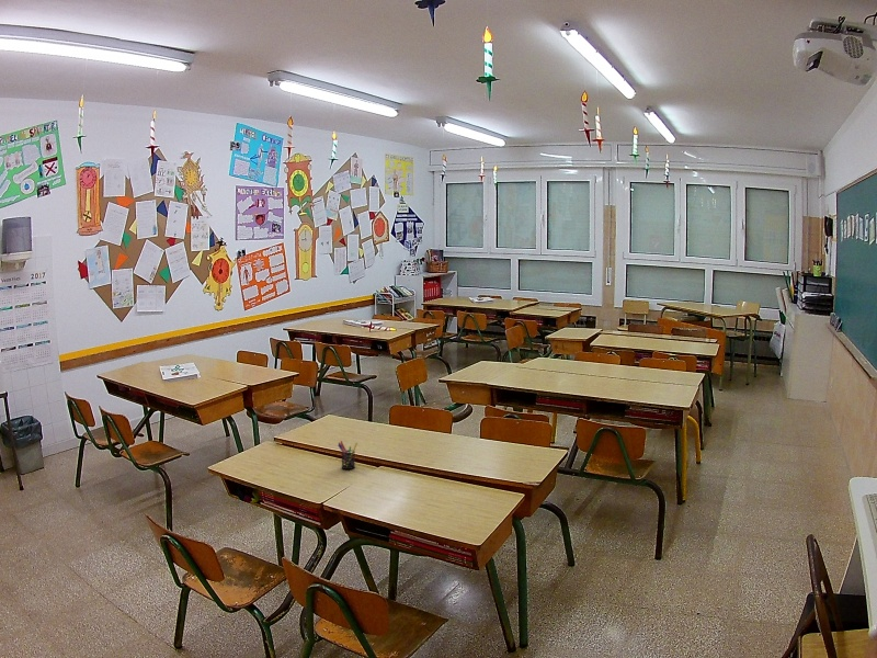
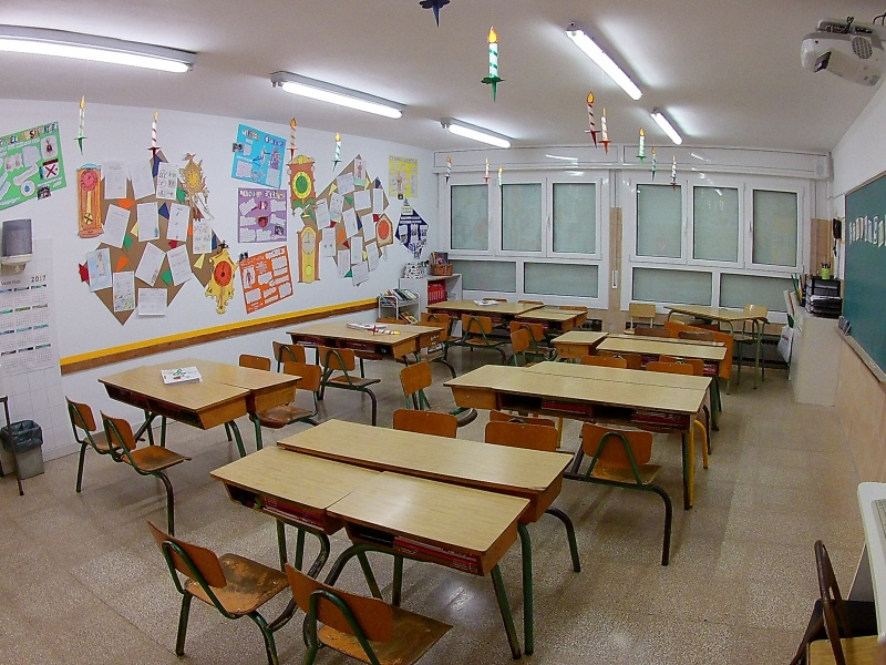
- pen holder (348, 454)
